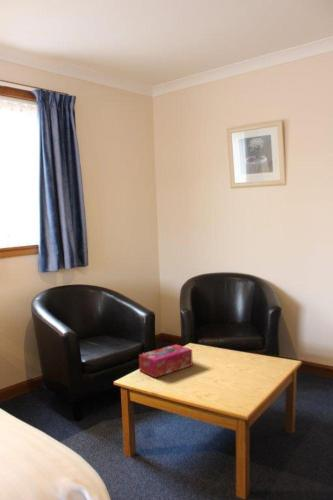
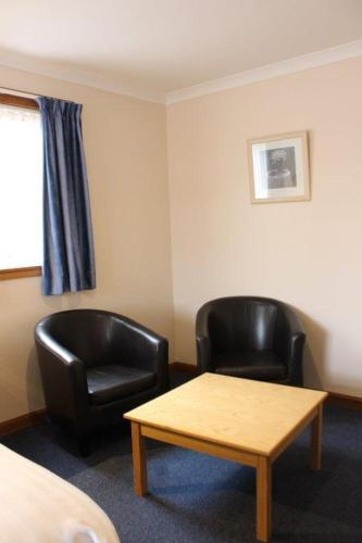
- tissue box (166, 360)
